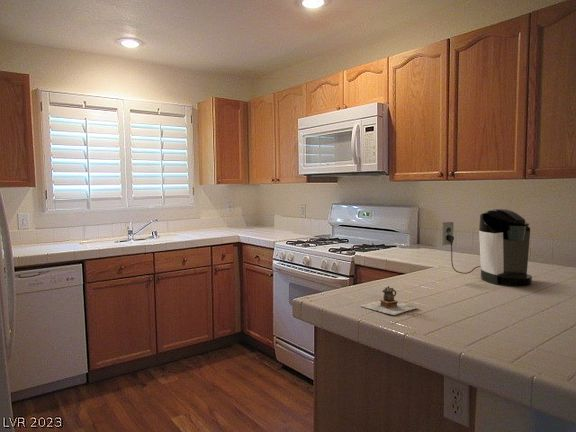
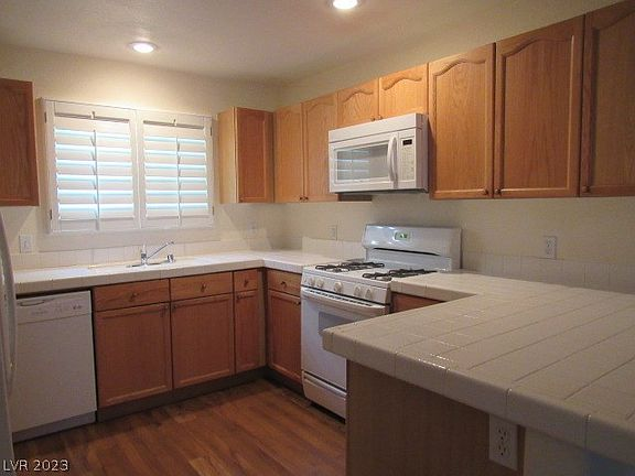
- teapot (388, 296)
- coffee maker (493, 245)
